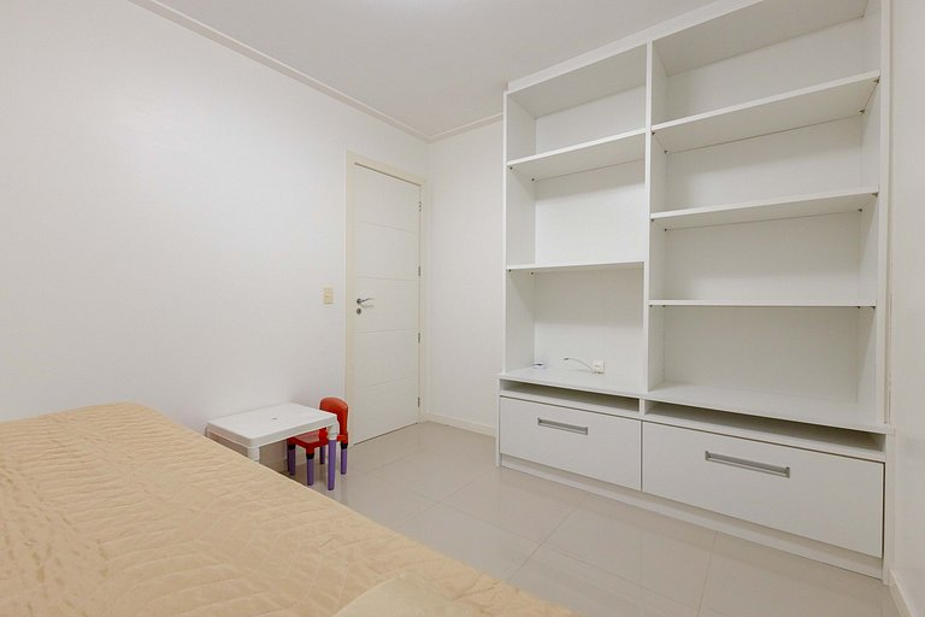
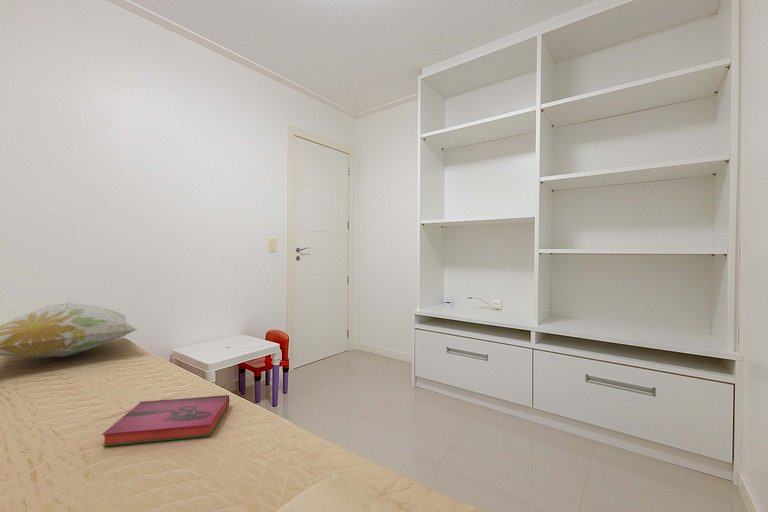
+ decorative pillow (66, 329)
+ hardback book (173, 417)
